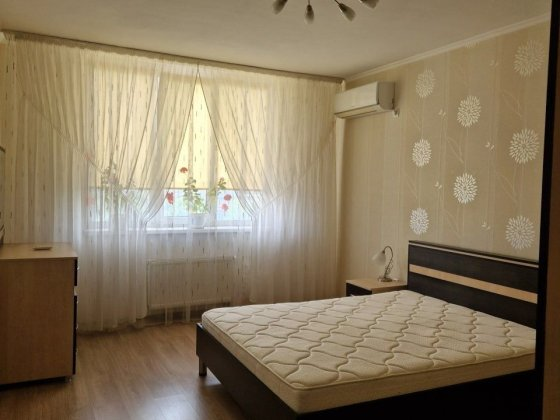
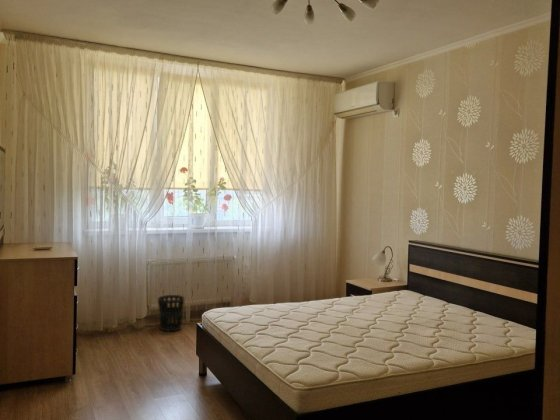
+ wastebasket (170, 313)
